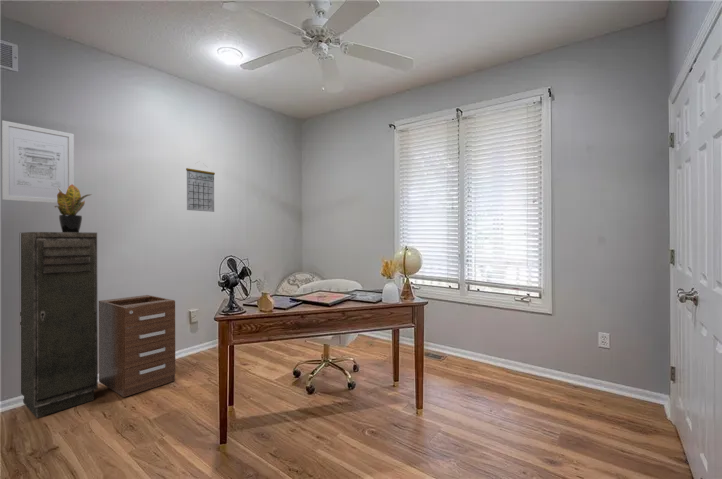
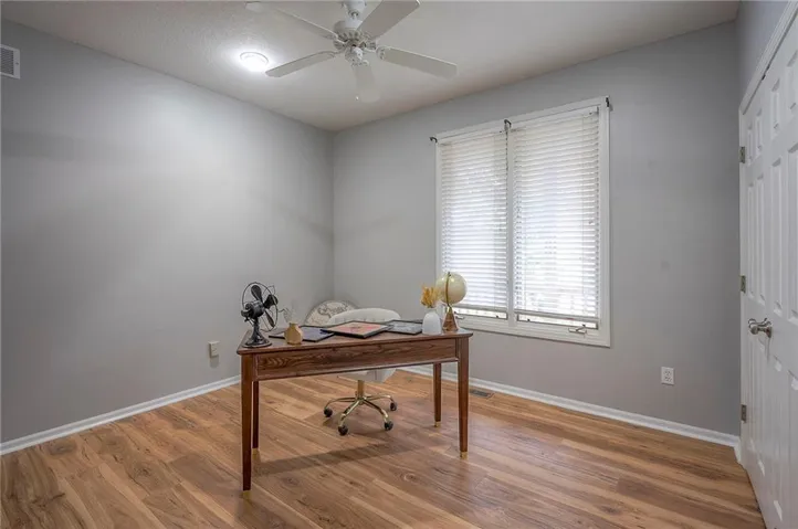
- storage cabinet (59, 317)
- potted plant (70, 207)
- calendar (200, 185)
- filing cabinet (138, 341)
- wall art (40, 164)
